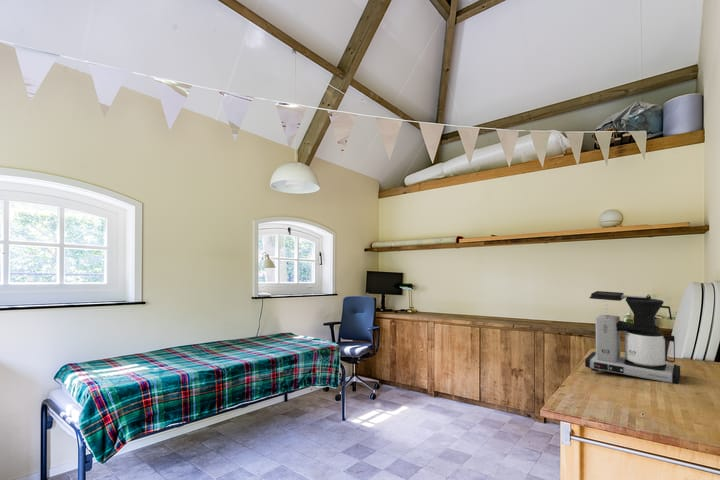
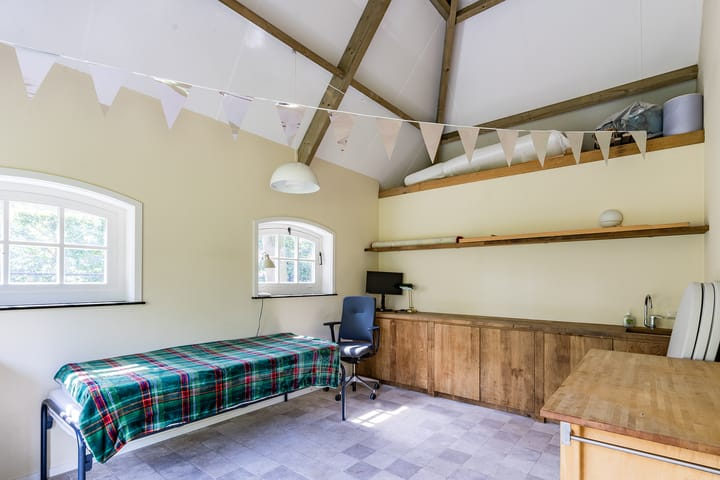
- coffee maker (630, 334)
